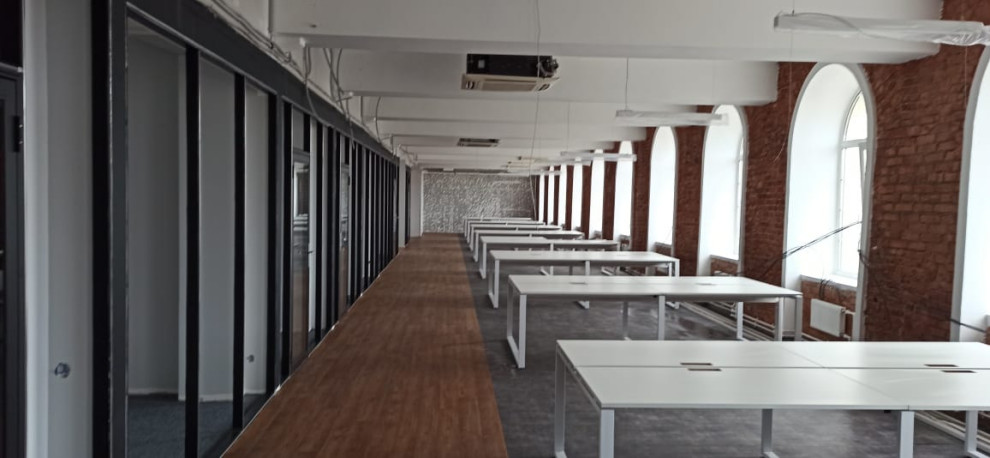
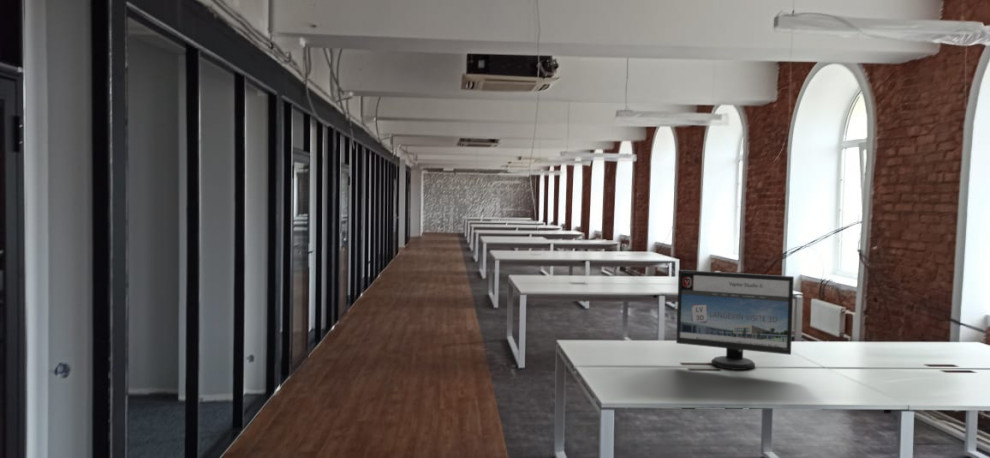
+ computer monitor (734, 318)
